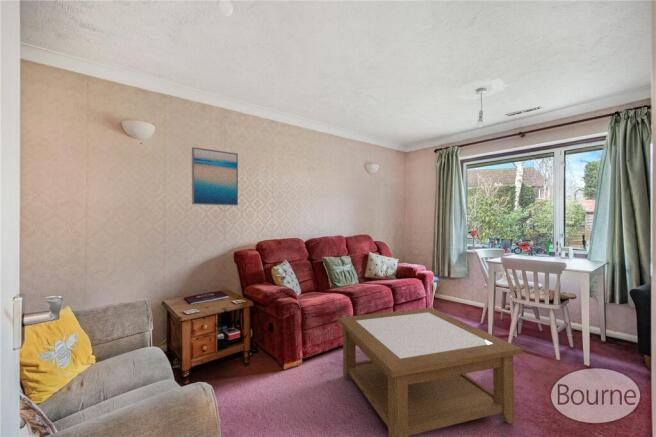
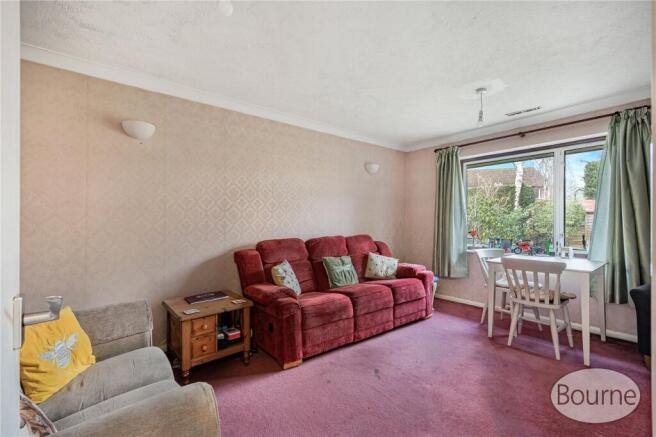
- wall art (215, 177)
- coffee table (417, 363)
